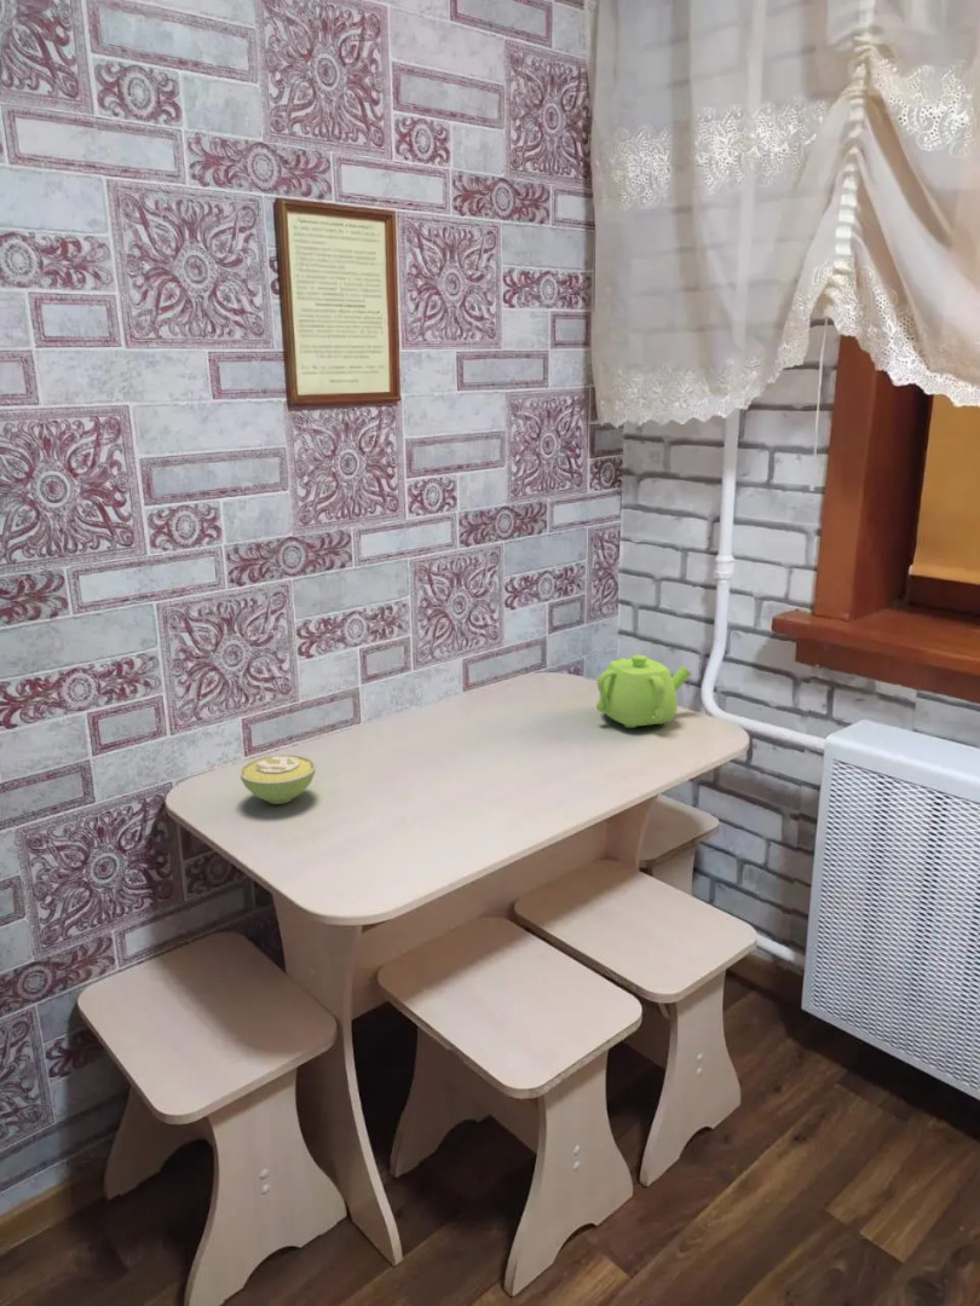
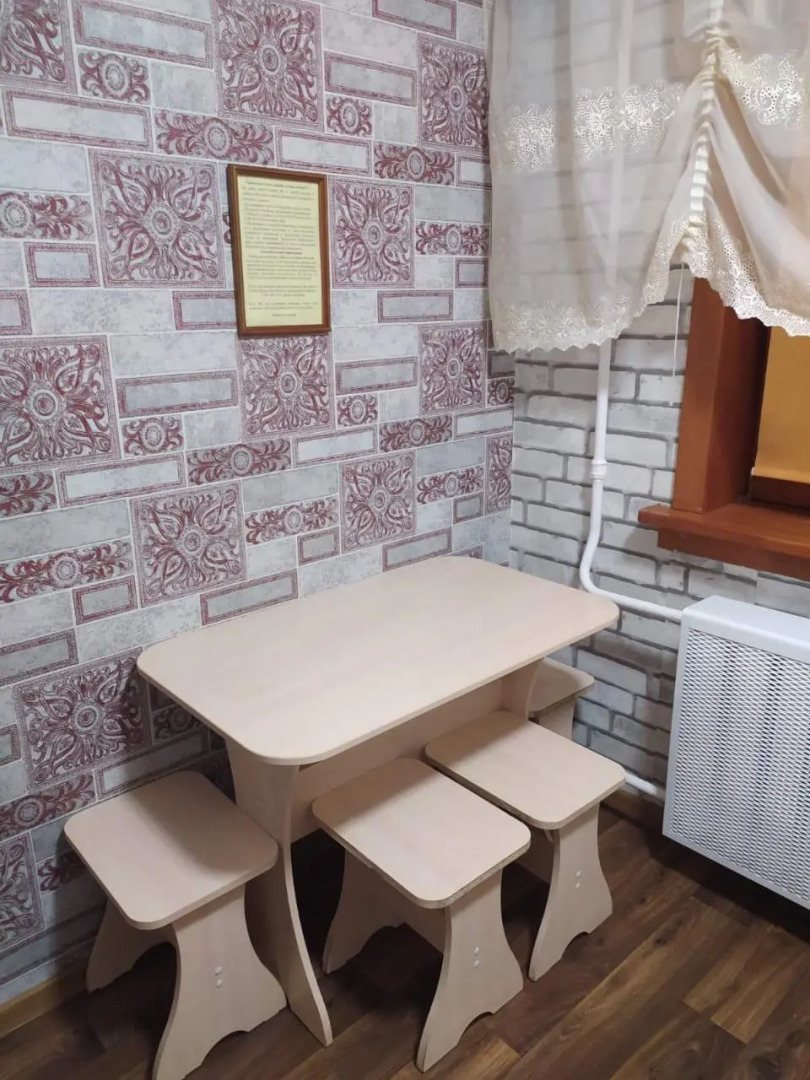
- teapot (644, 687)
- sugar bowl (278, 778)
